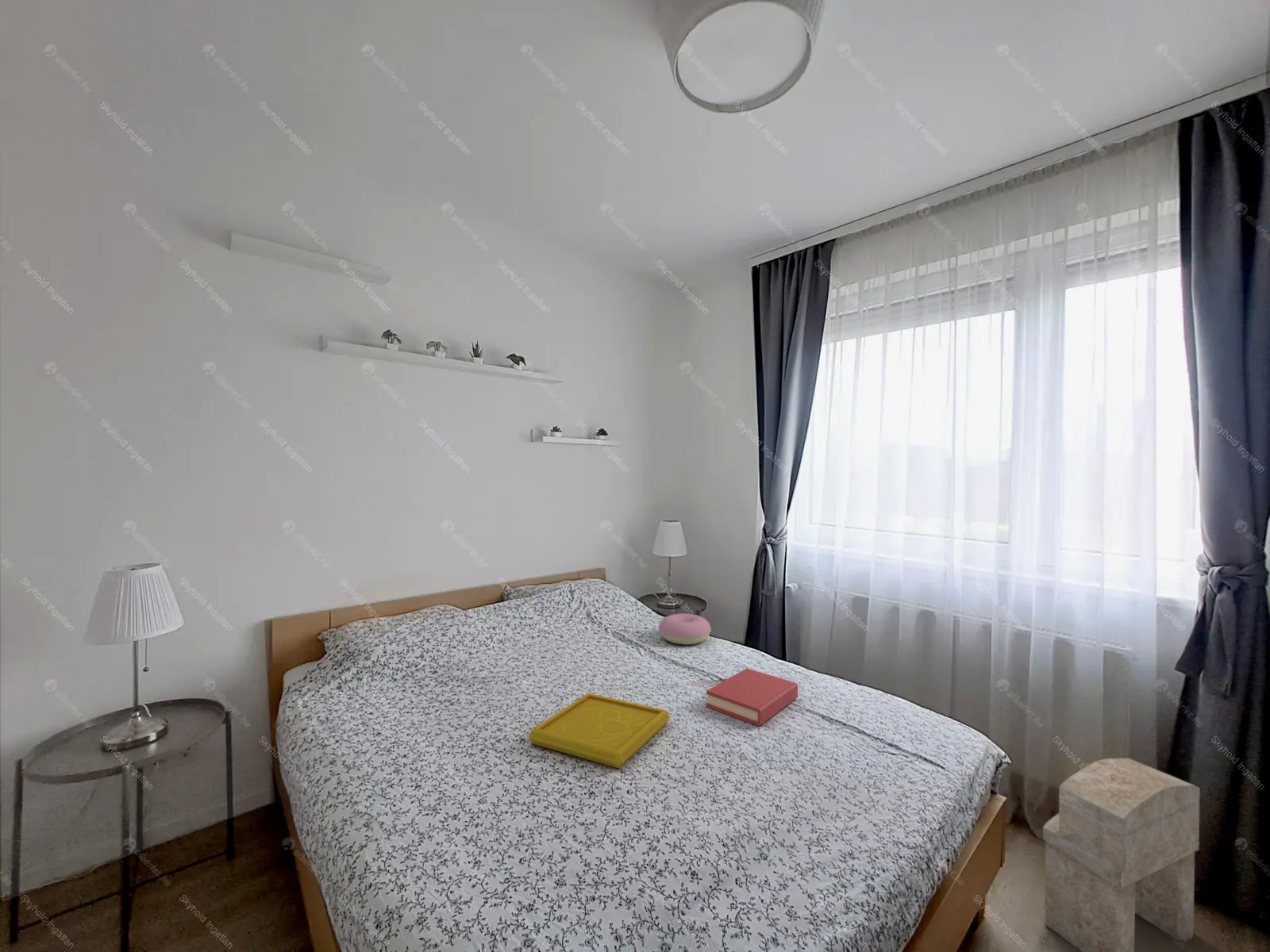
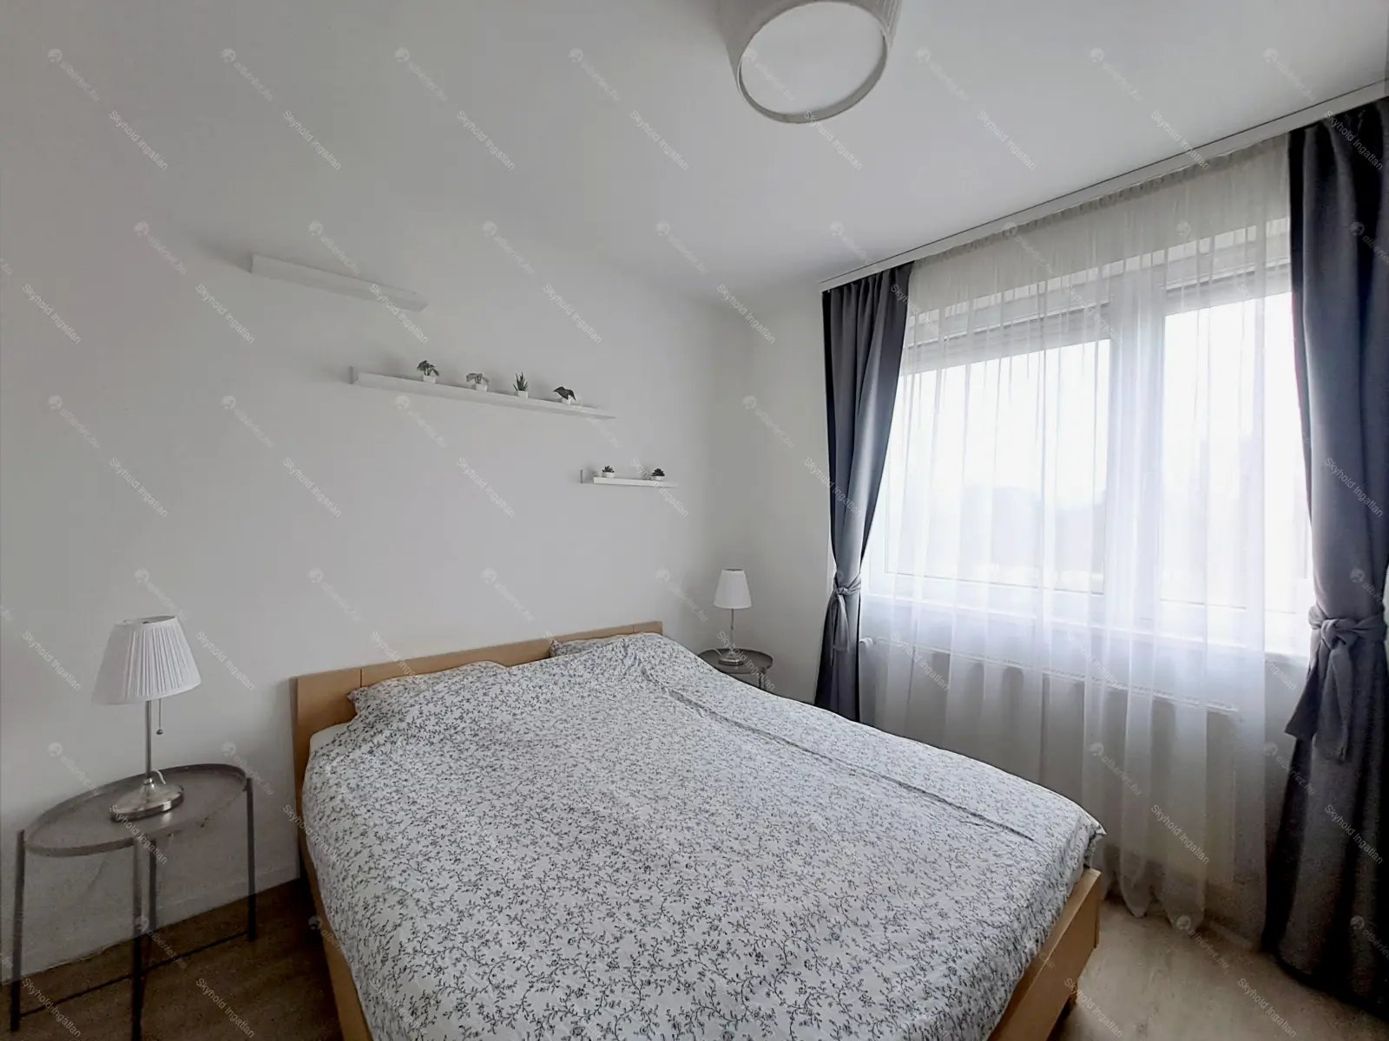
- stool (1119, 849)
- hardback book (752, 694)
- serving tray (602, 726)
- cushion (684, 628)
